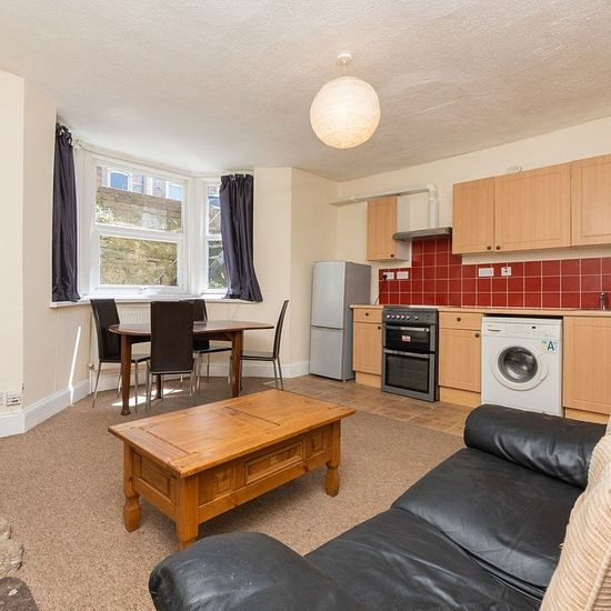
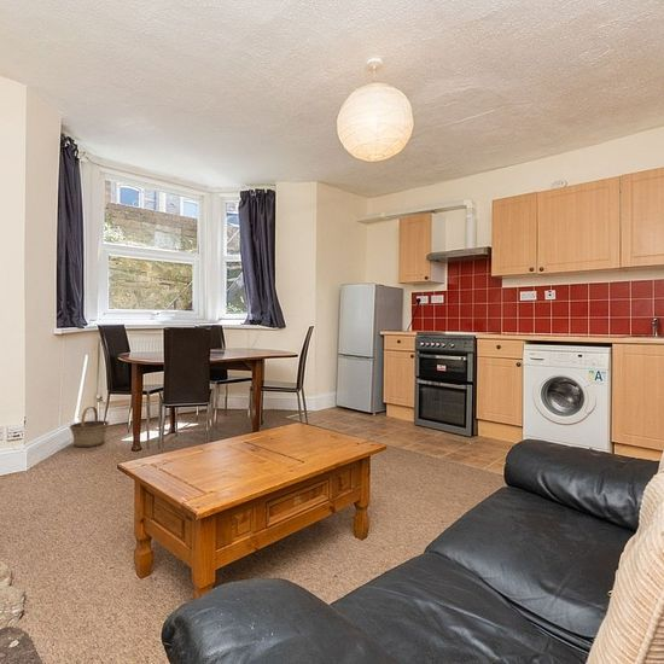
+ basket (89, 425)
